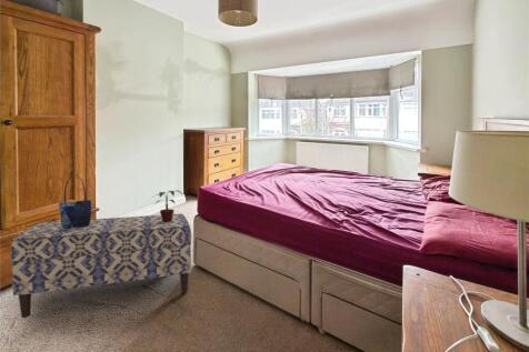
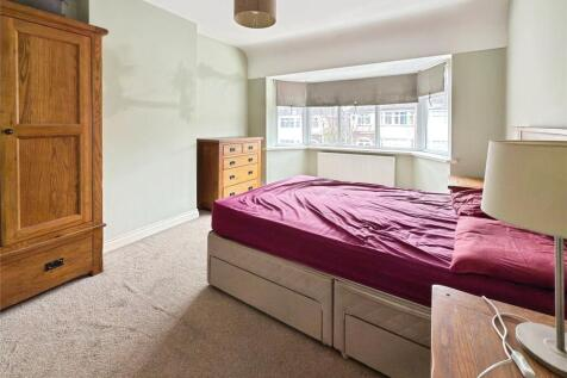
- shopping bag (74, 201)
- potted plant (167, 205)
- bench (113, 258)
